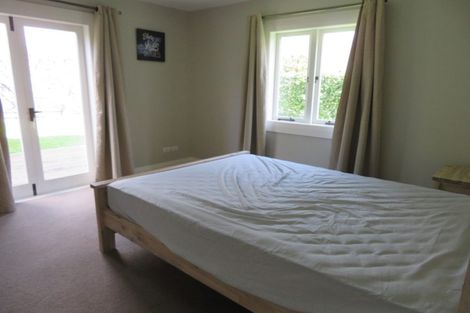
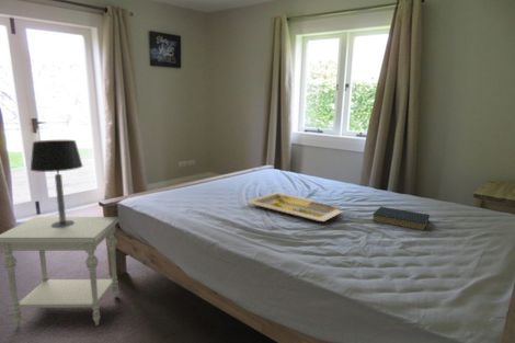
+ side table (66, 279)
+ hardback book (400, 217)
+ table lamp (58, 183)
+ serving tray (296, 206)
